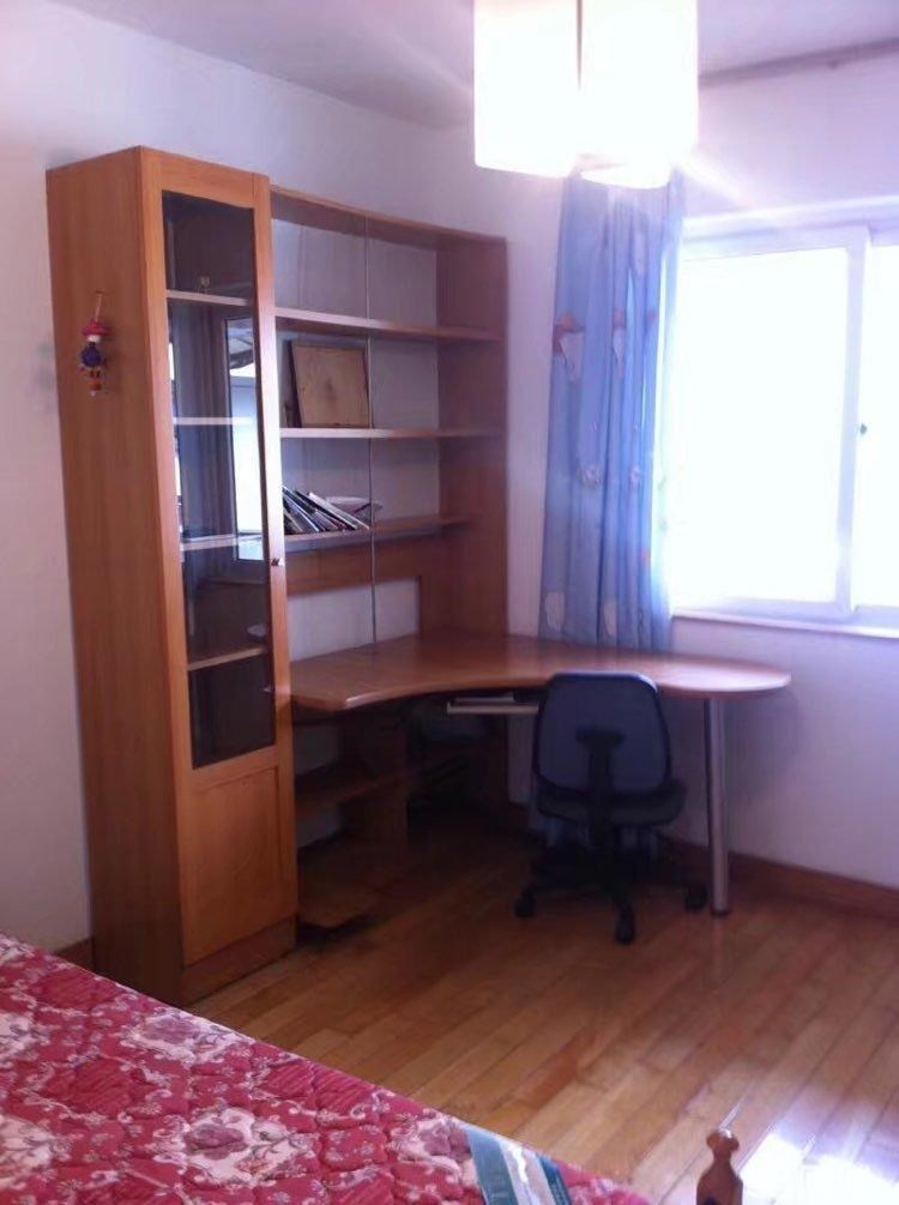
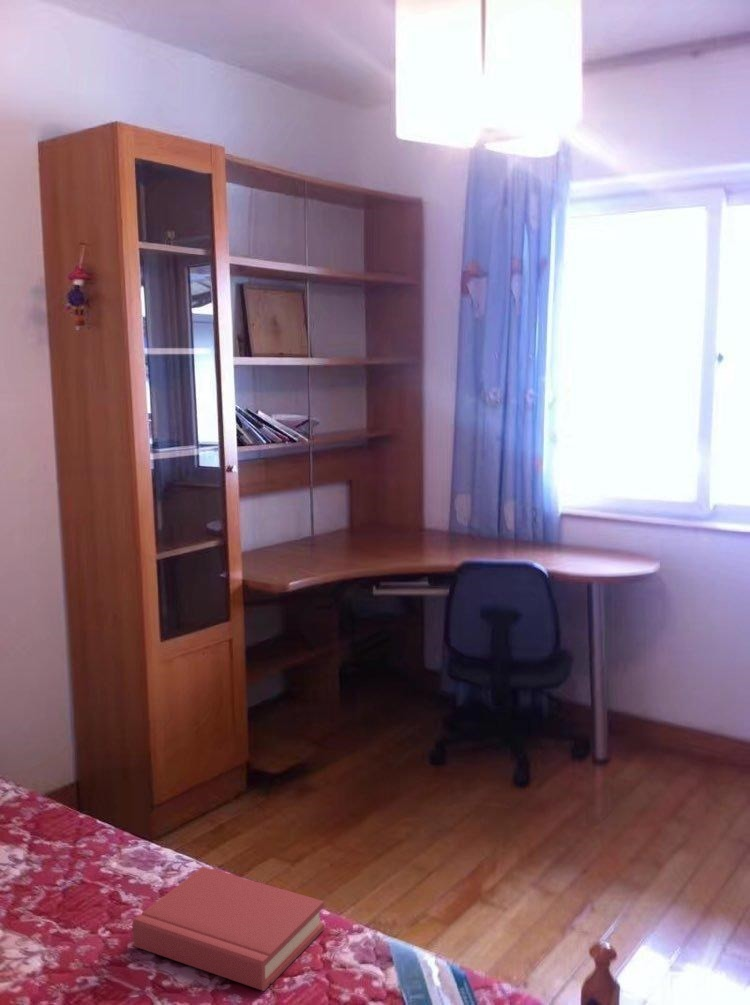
+ hardback book (230, 924)
